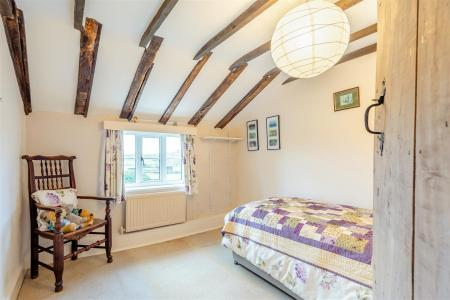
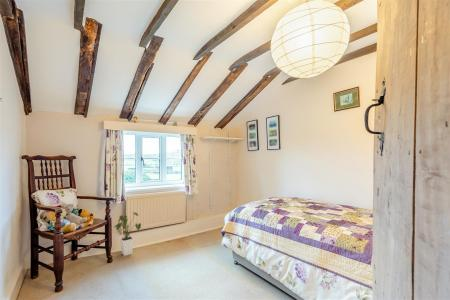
+ house plant (129, 233)
